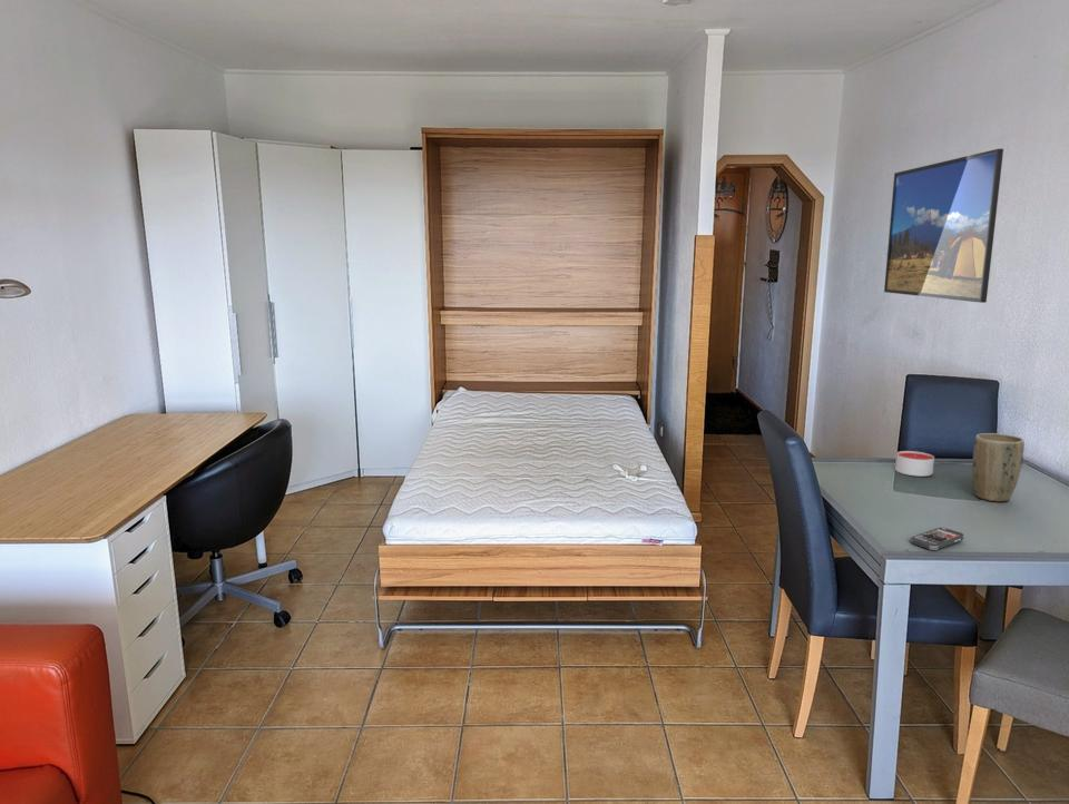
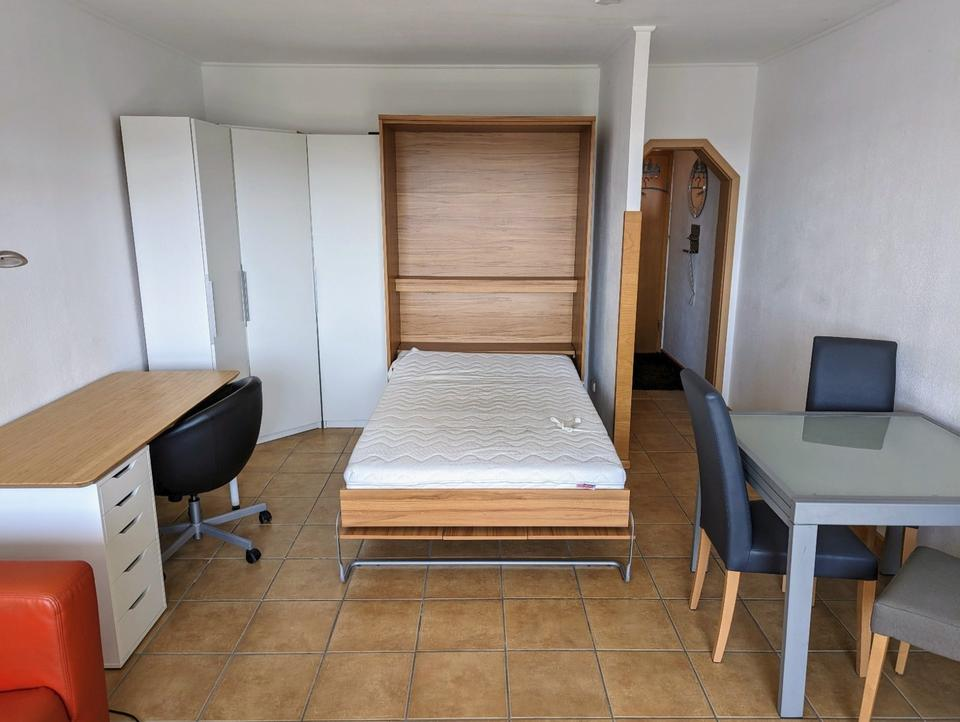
- smartphone (936, 538)
- plant pot (996, 467)
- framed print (934, 231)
- candle (914, 462)
